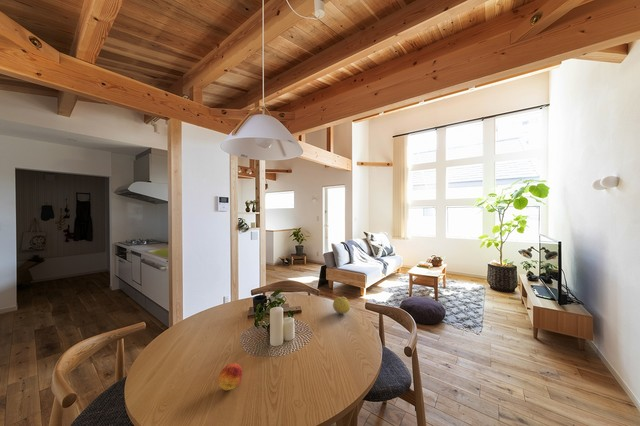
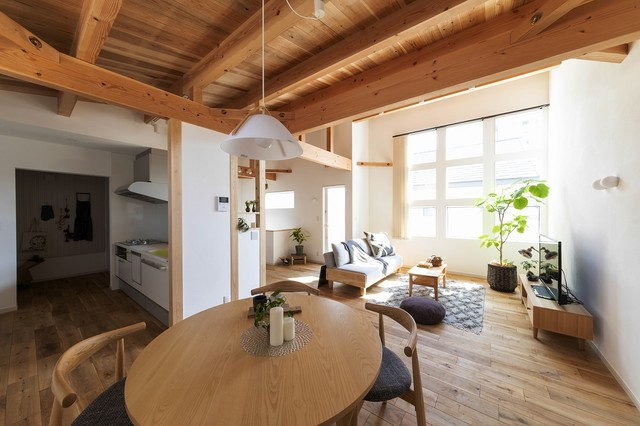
- fruit (230, 376)
- fruit (341, 305)
